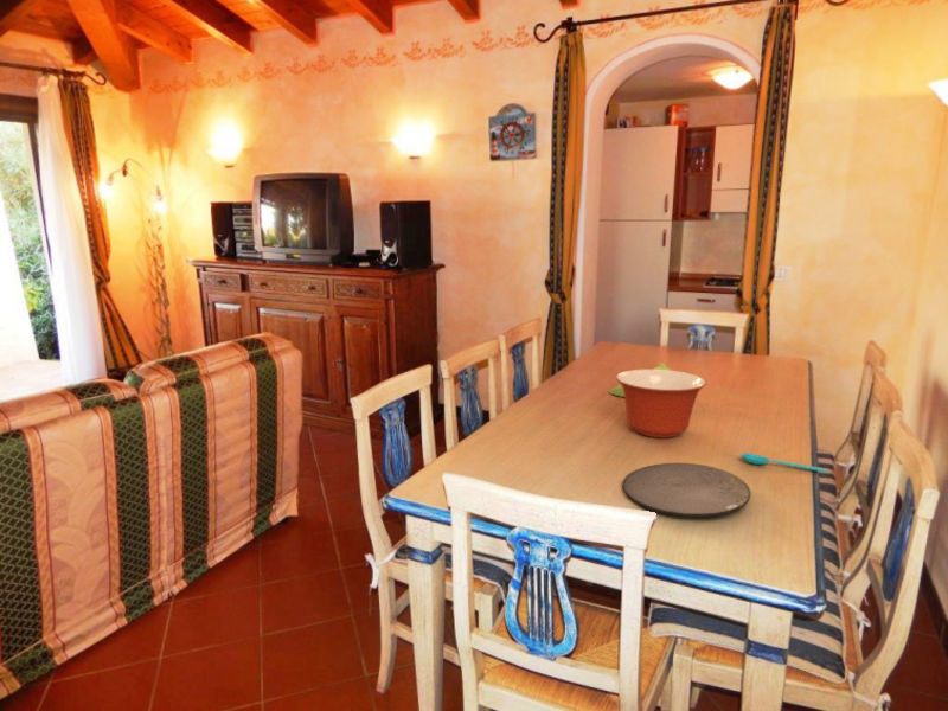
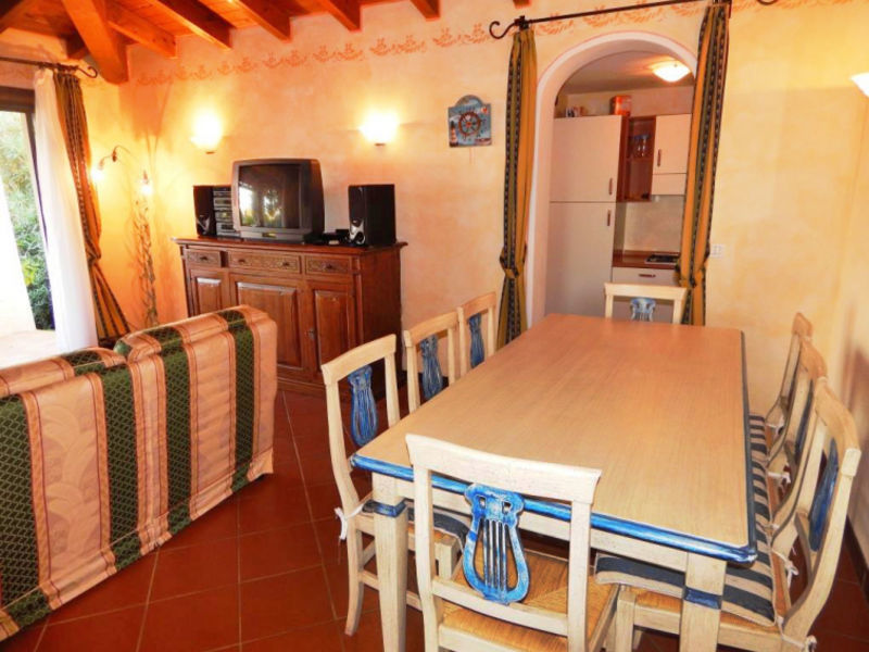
- mixing bowl (658, 404)
- spoon (782, 462)
- vase (653, 369)
- plate (684, 487)
